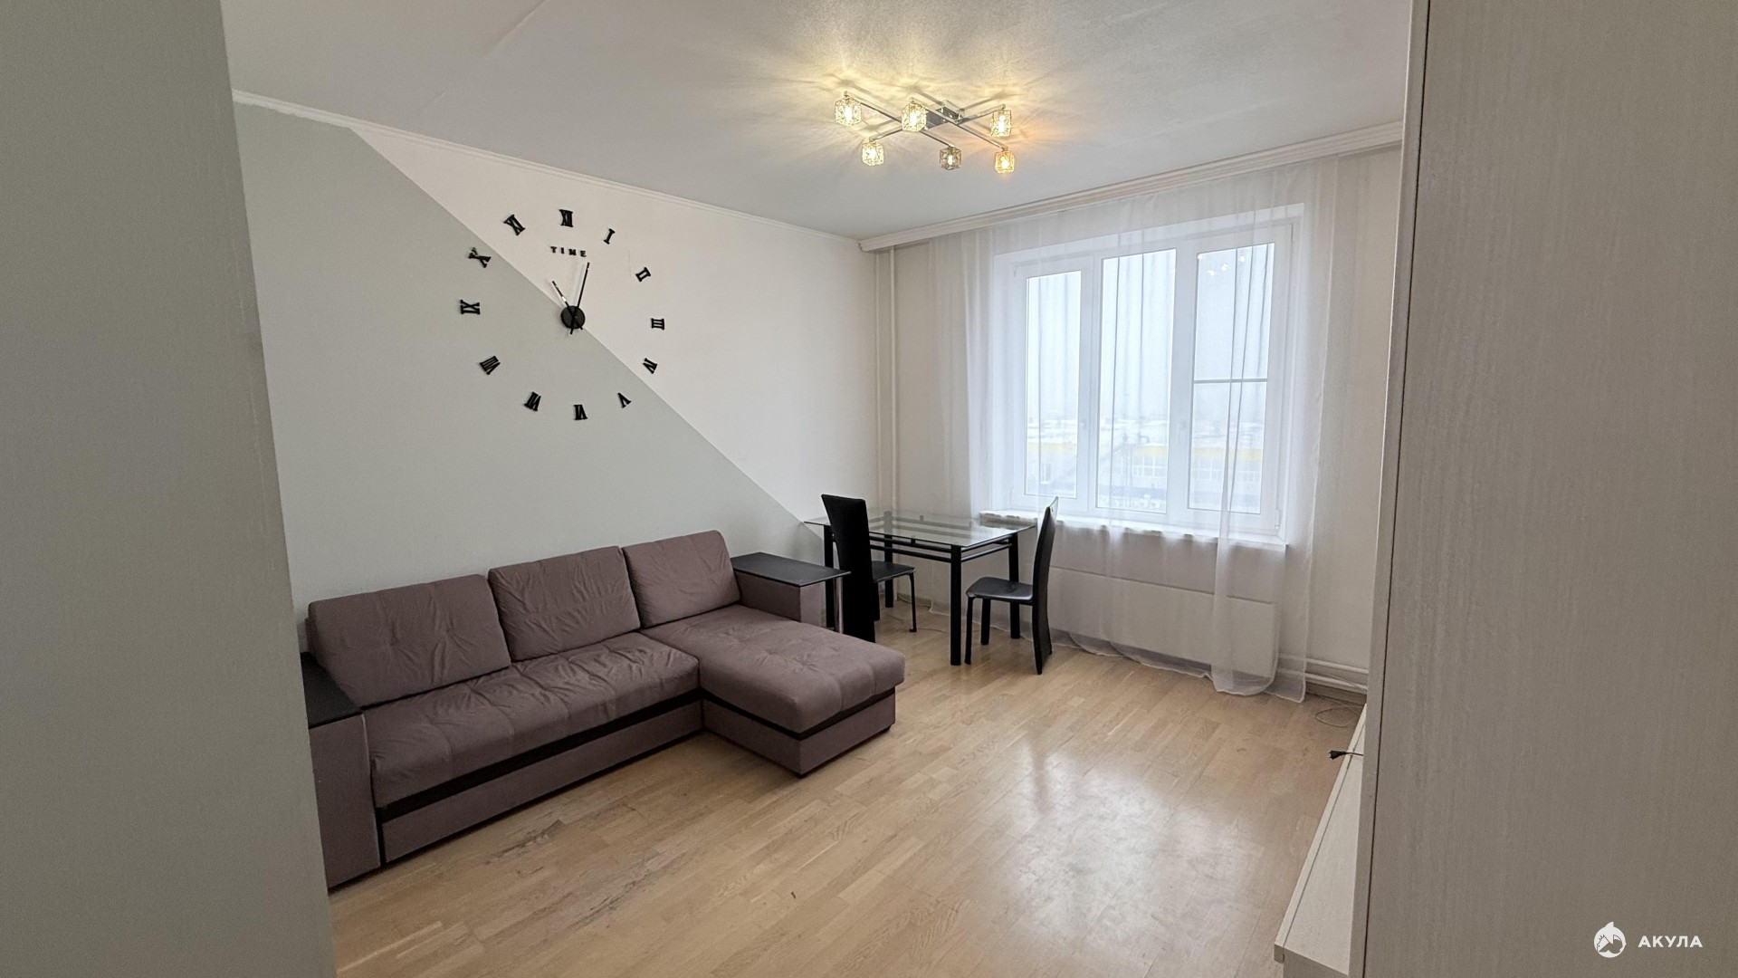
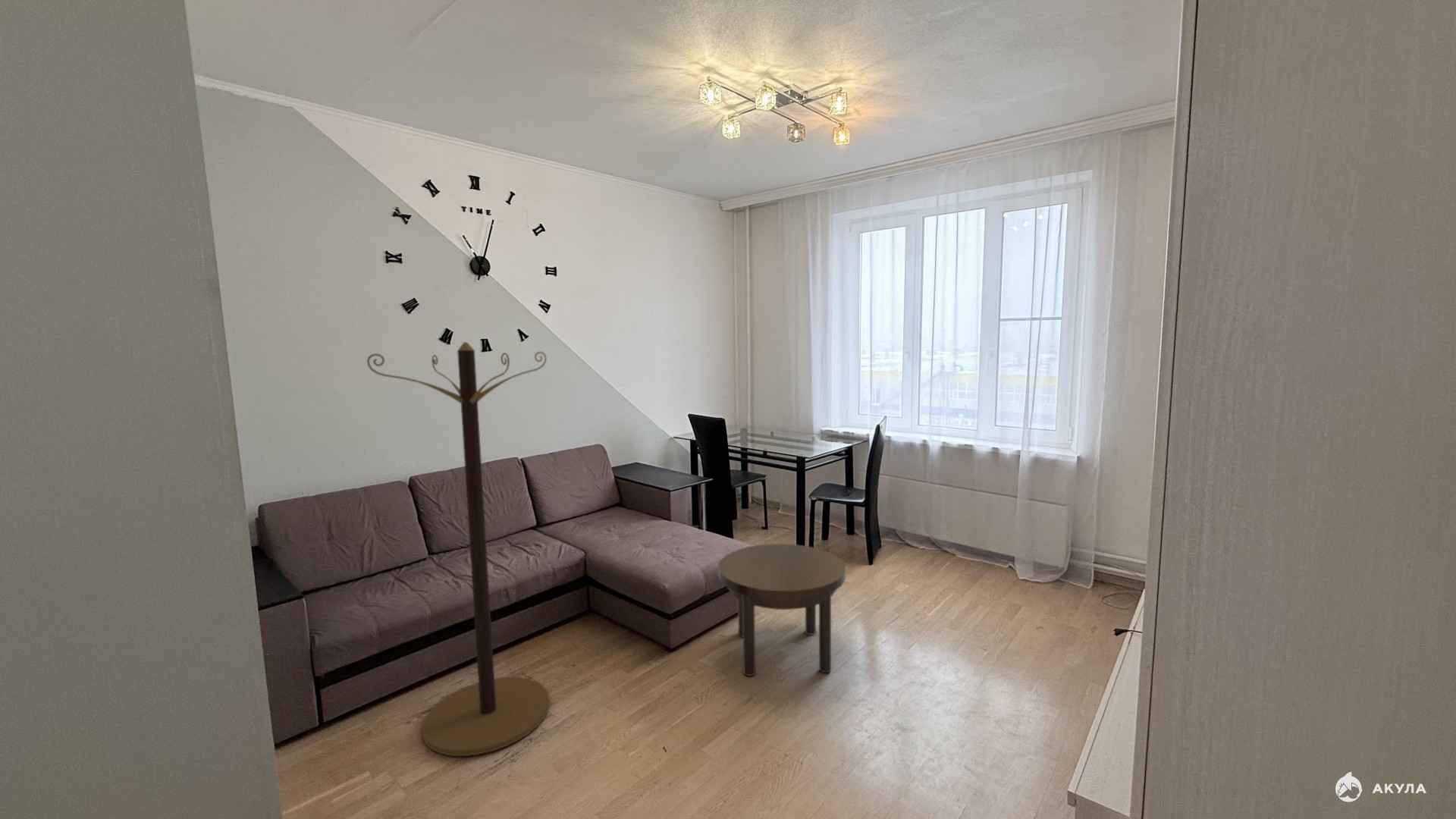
+ coat rack (477, 535)
+ side table (781, 608)
